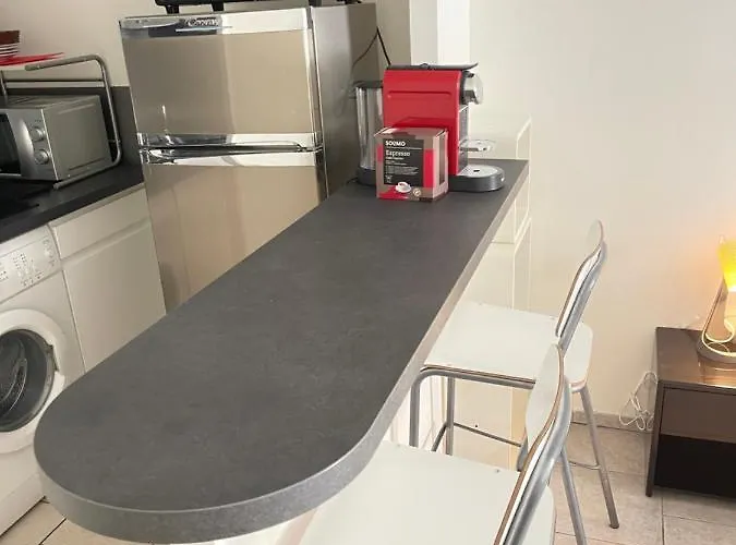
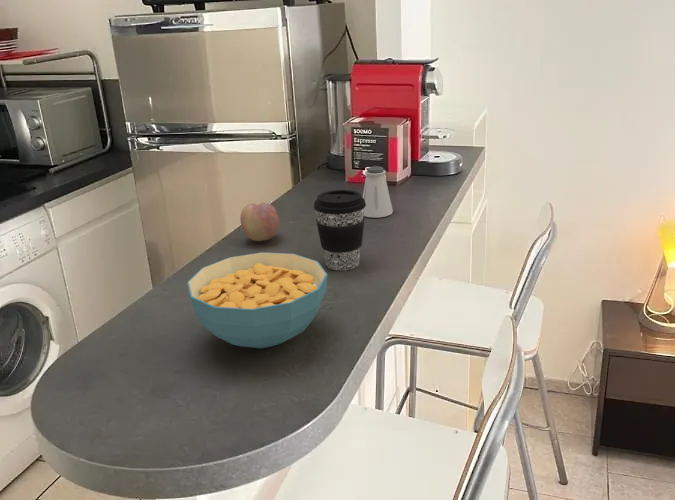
+ cereal bowl (260, 308)
+ coffee cup (340, 230)
+ saltshaker (375, 190)
+ fruit (259, 221)
